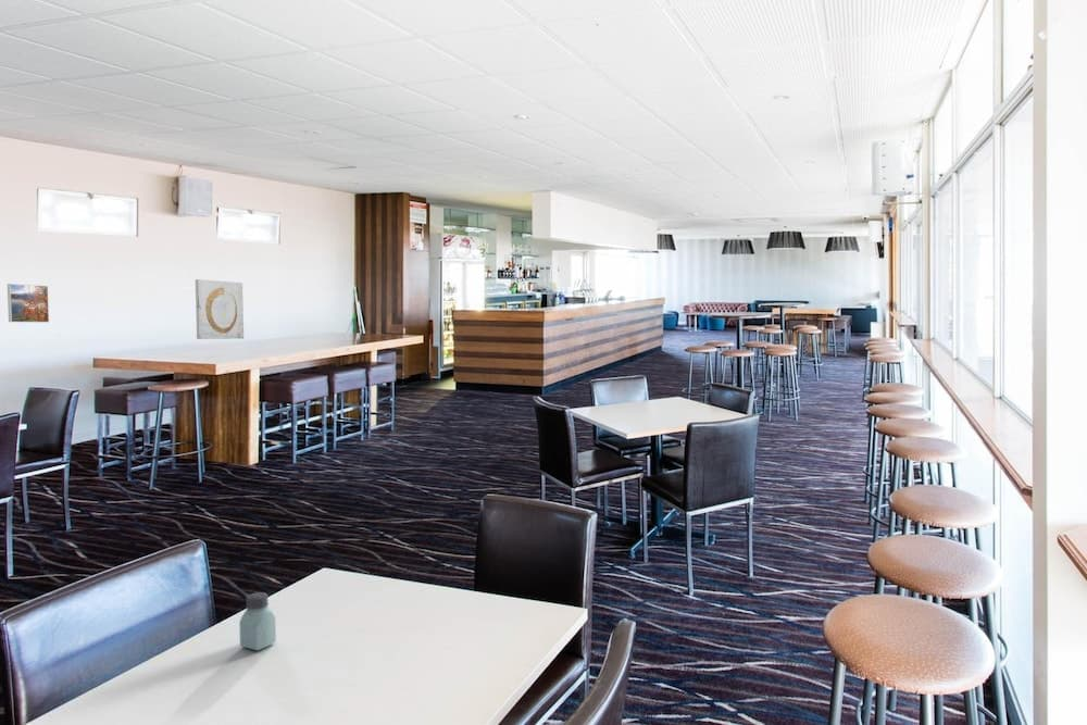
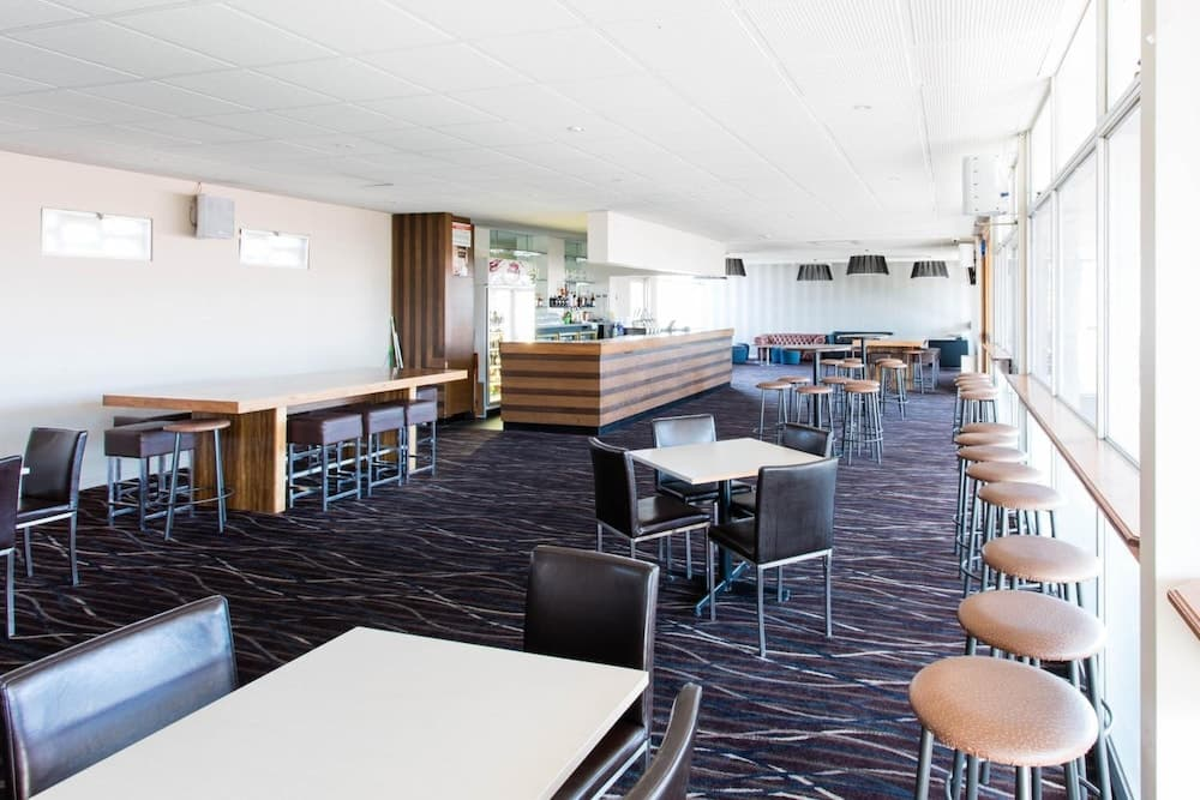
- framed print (28, 303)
- saltshaker (257, 620)
- wall art (220, 310)
